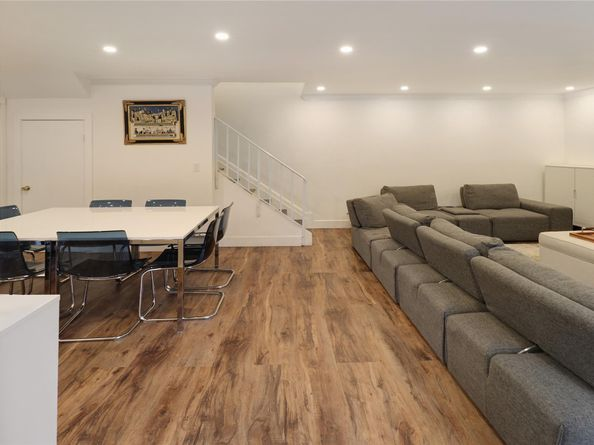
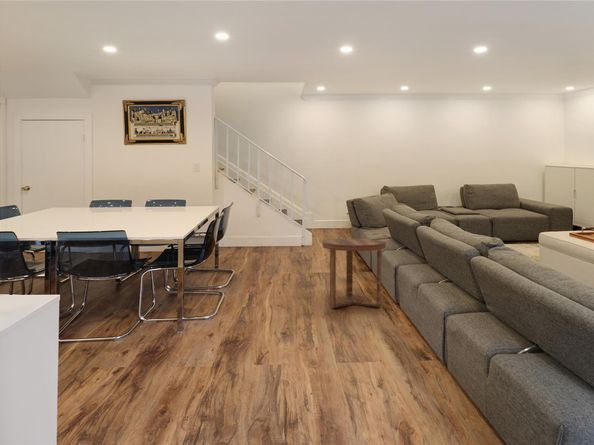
+ side table (352, 272)
